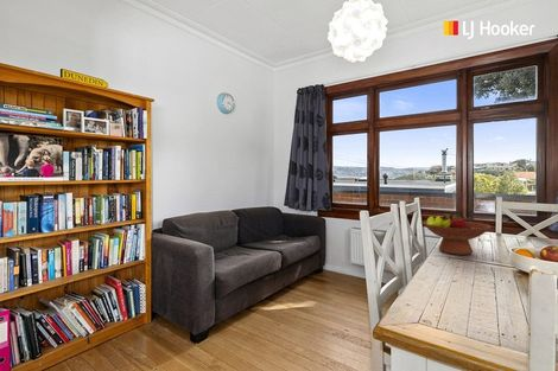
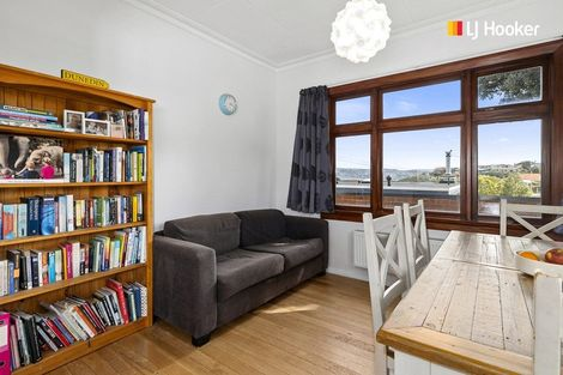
- fruit bowl (455, 232)
